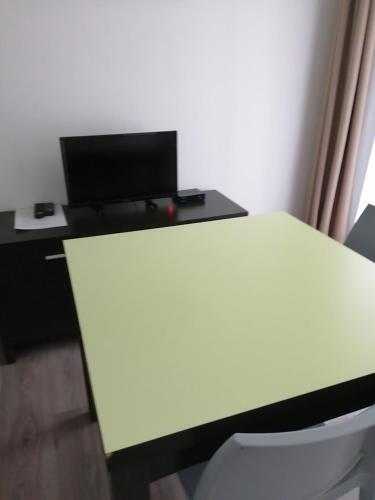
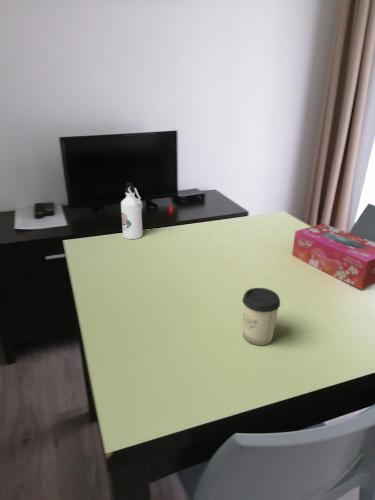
+ tissue box (340, 253)
+ water bottle (133, 211)
+ cup (259, 316)
